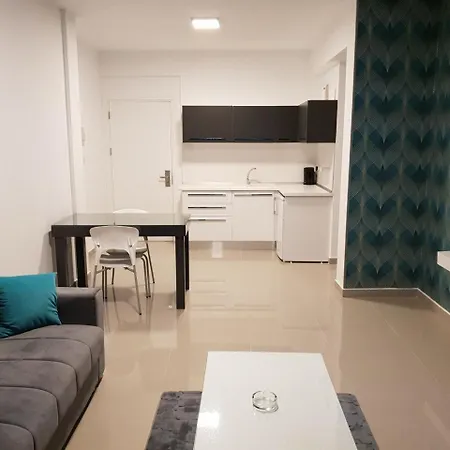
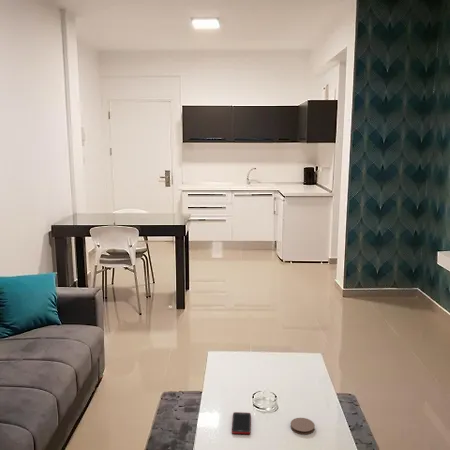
+ cell phone (241, 422)
+ coaster (302, 425)
